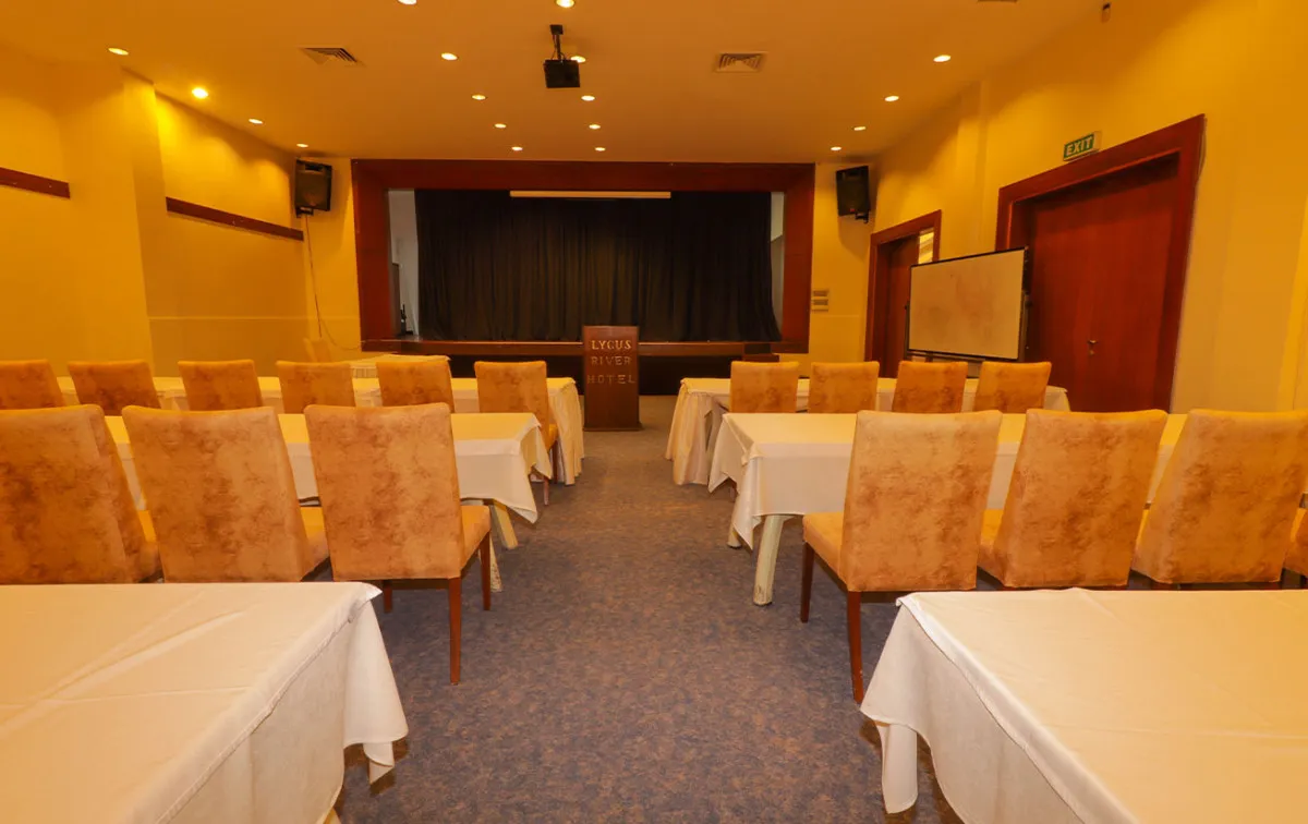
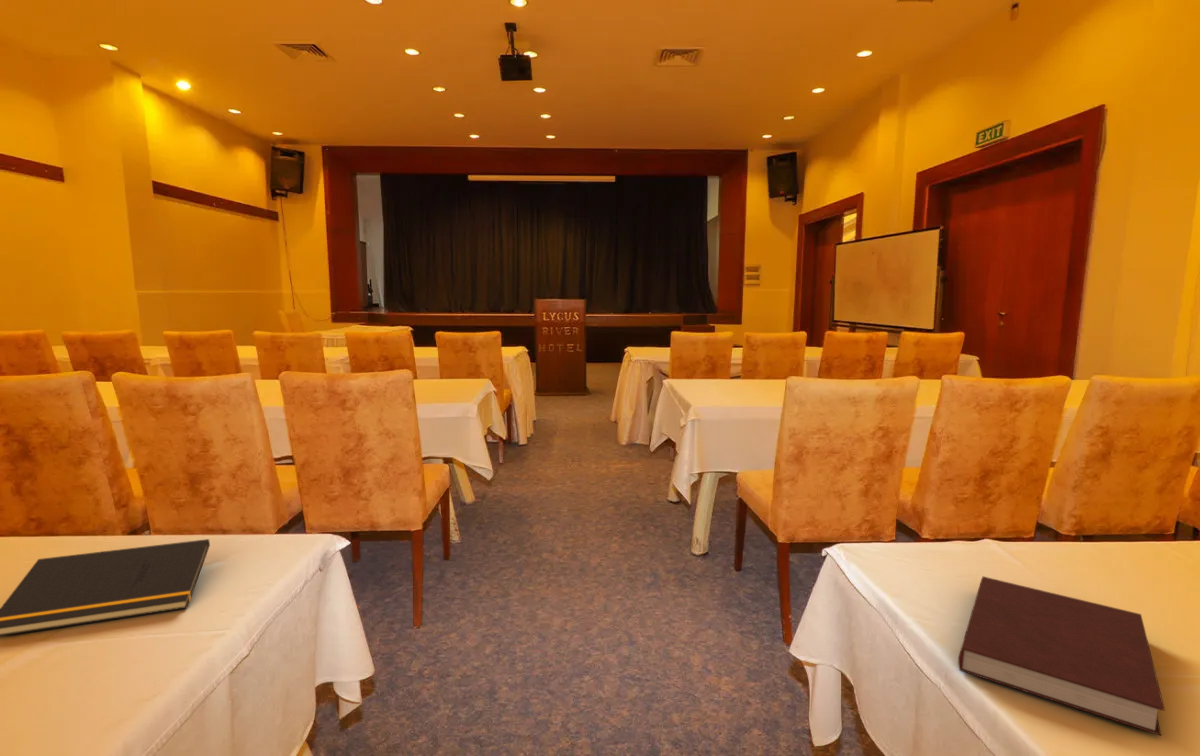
+ notebook (1053, 640)
+ notepad (110, 582)
